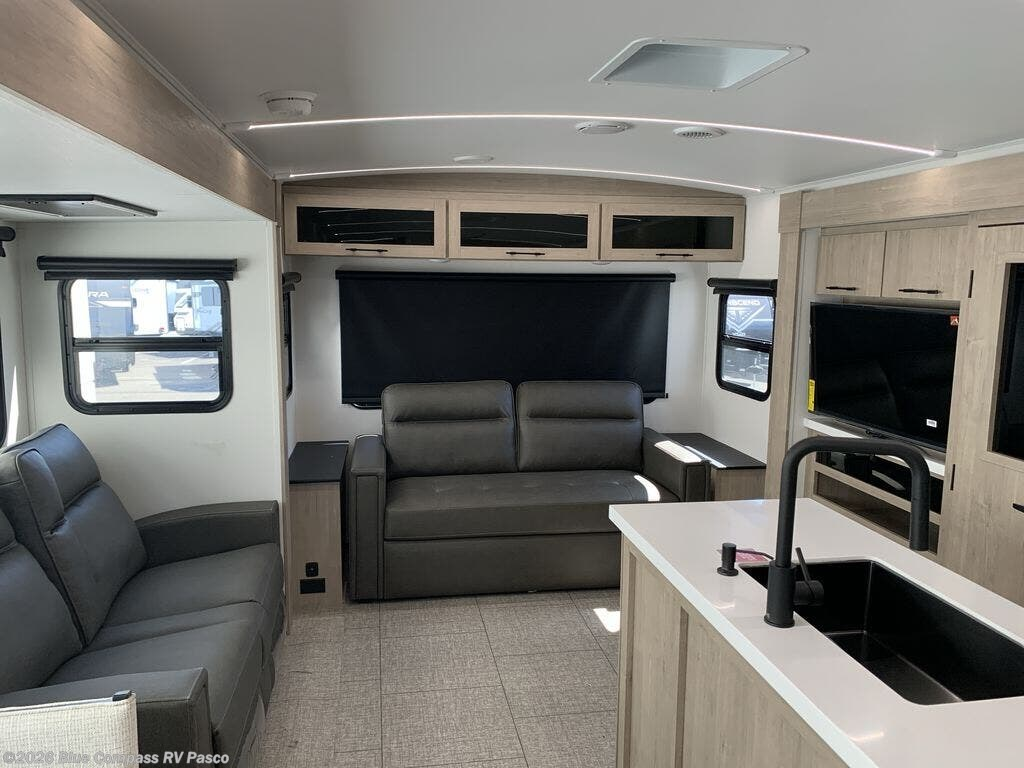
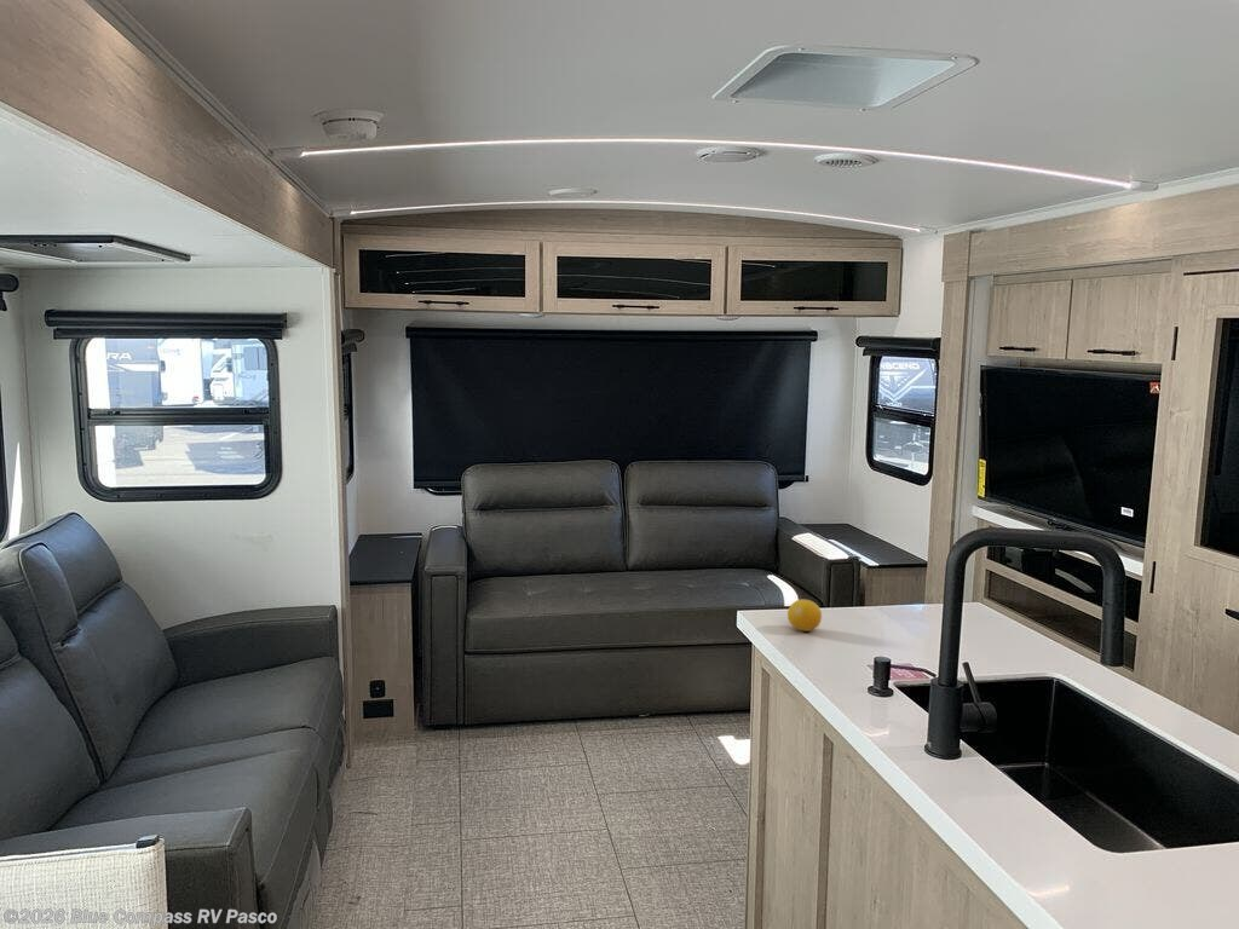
+ fruit (805, 614)
